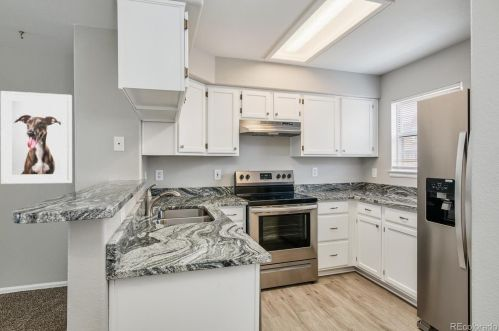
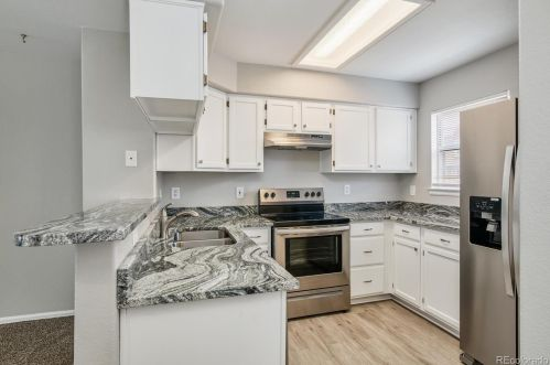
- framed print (37, 138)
